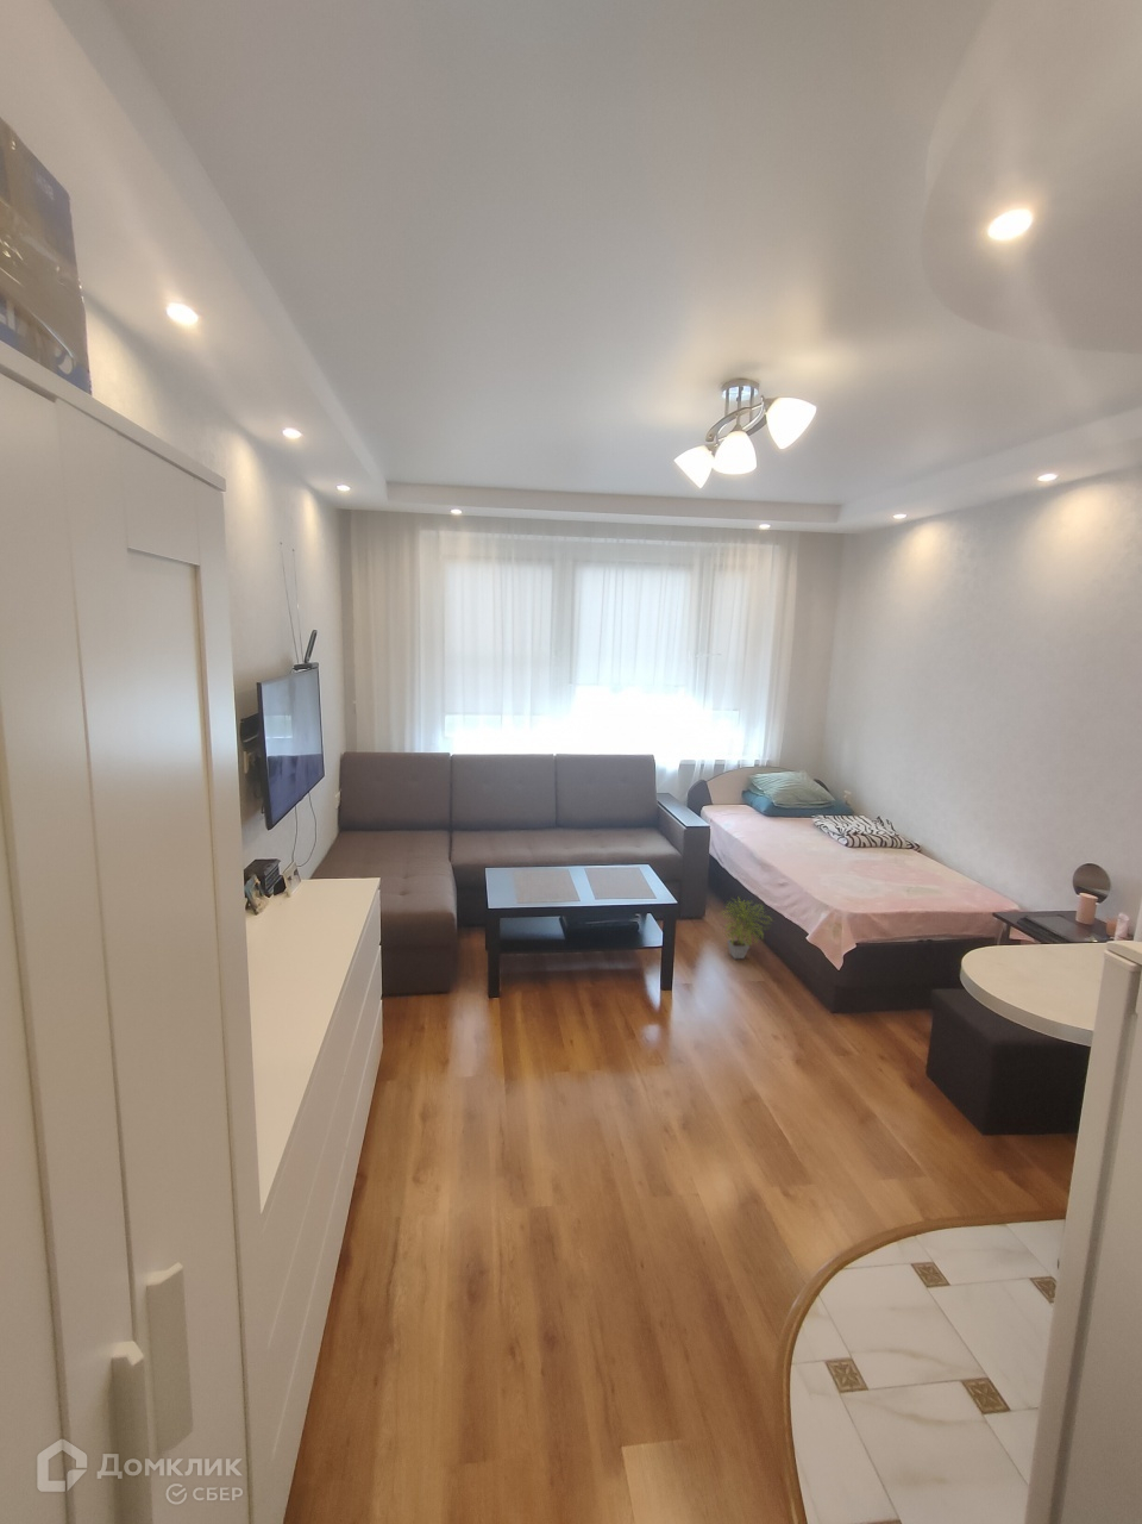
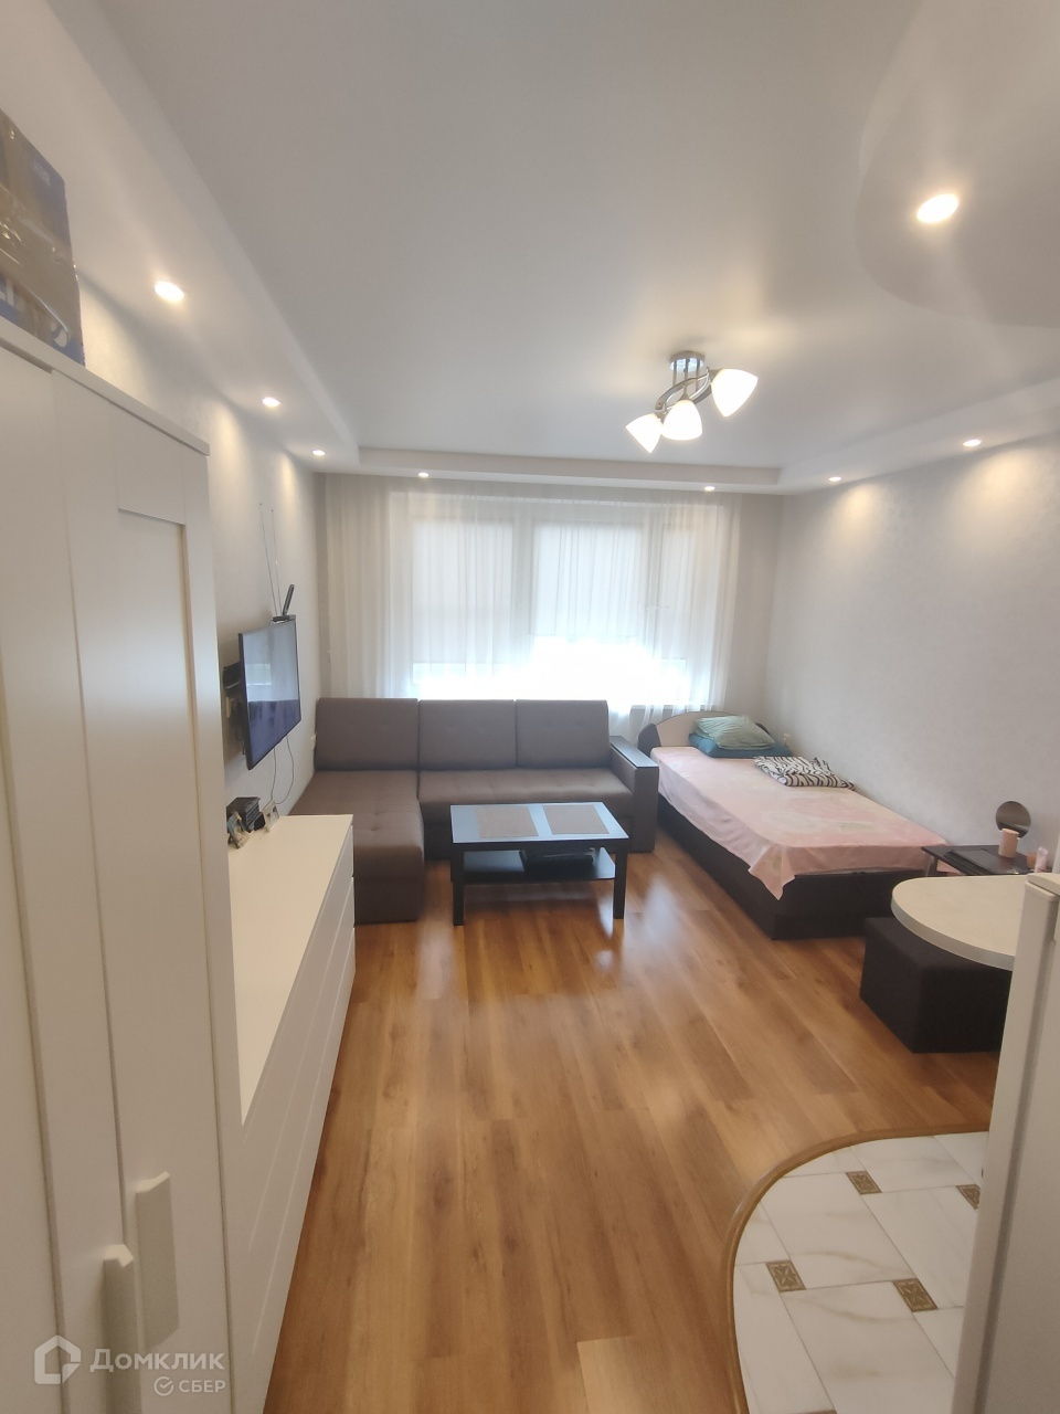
- potted plant (744, 926)
